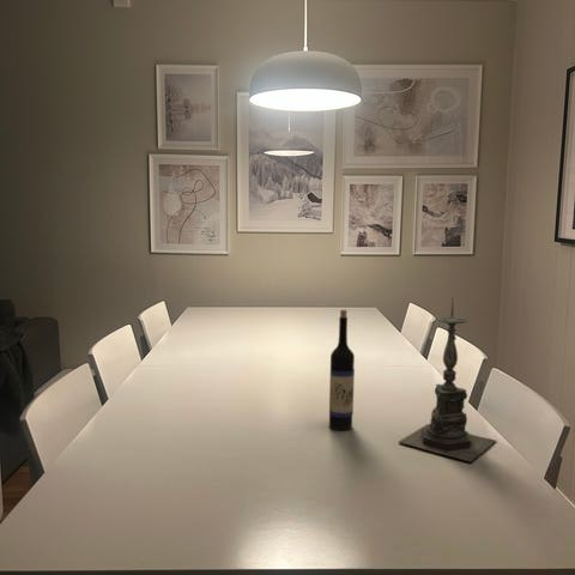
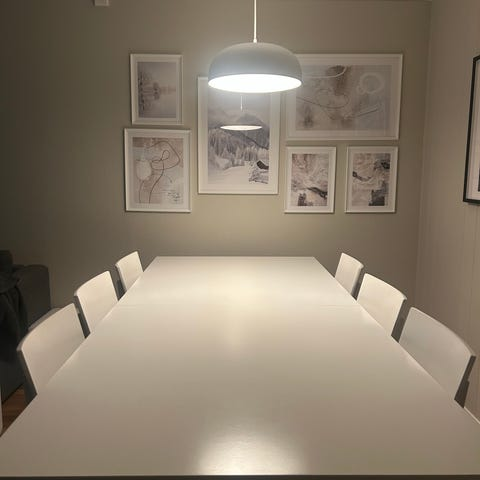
- wine bottle (341, 368)
- candle holder (450, 370)
